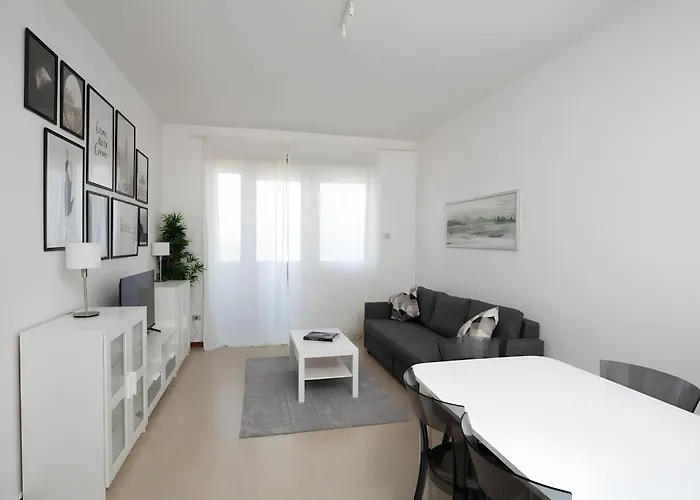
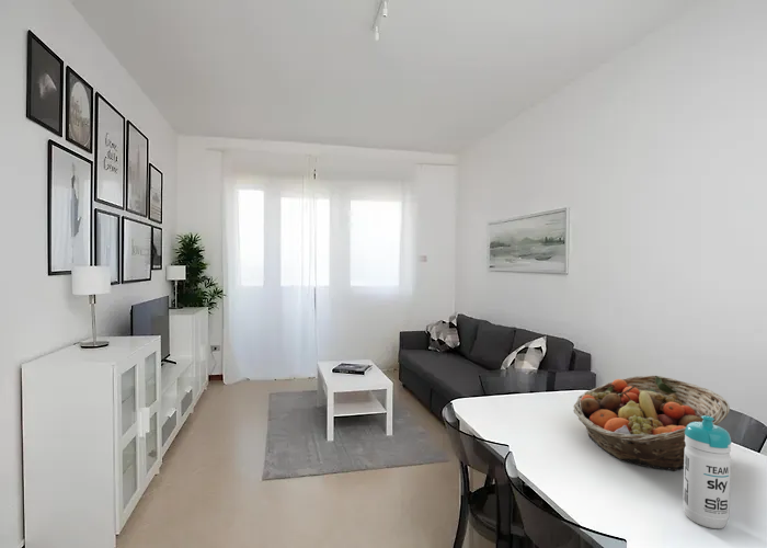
+ fruit basket (643, 415)
+ water bottle (706, 467)
